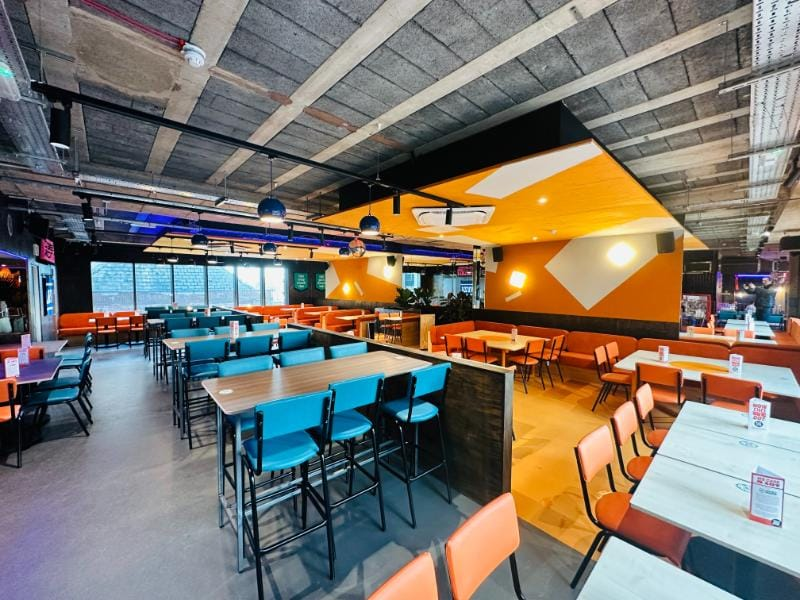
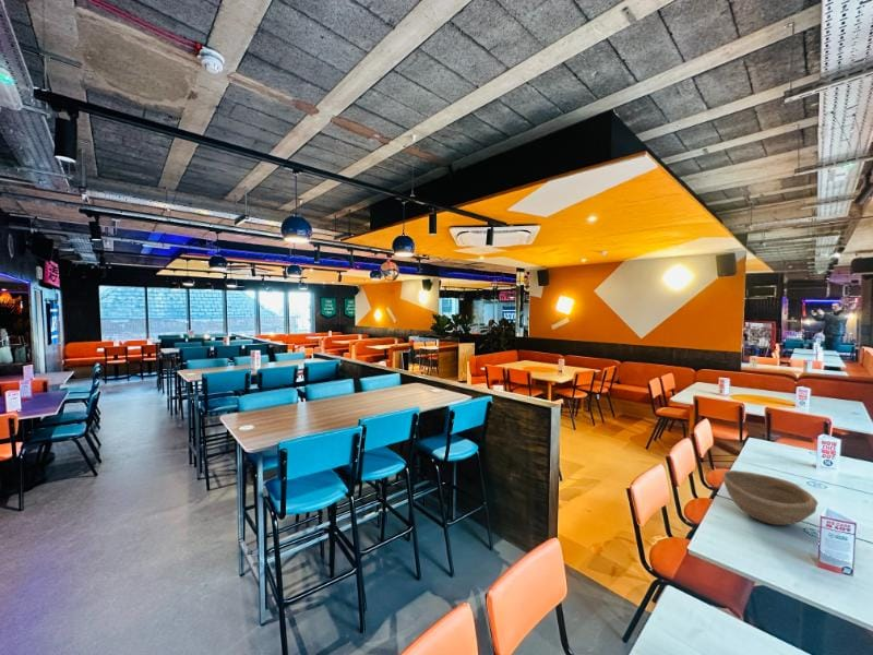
+ bowl (766, 500)
